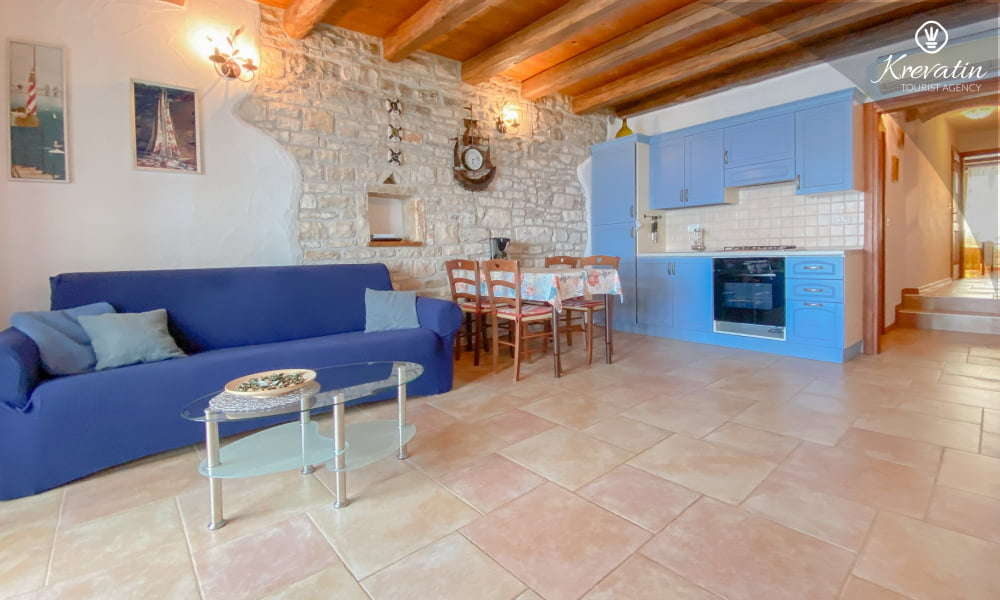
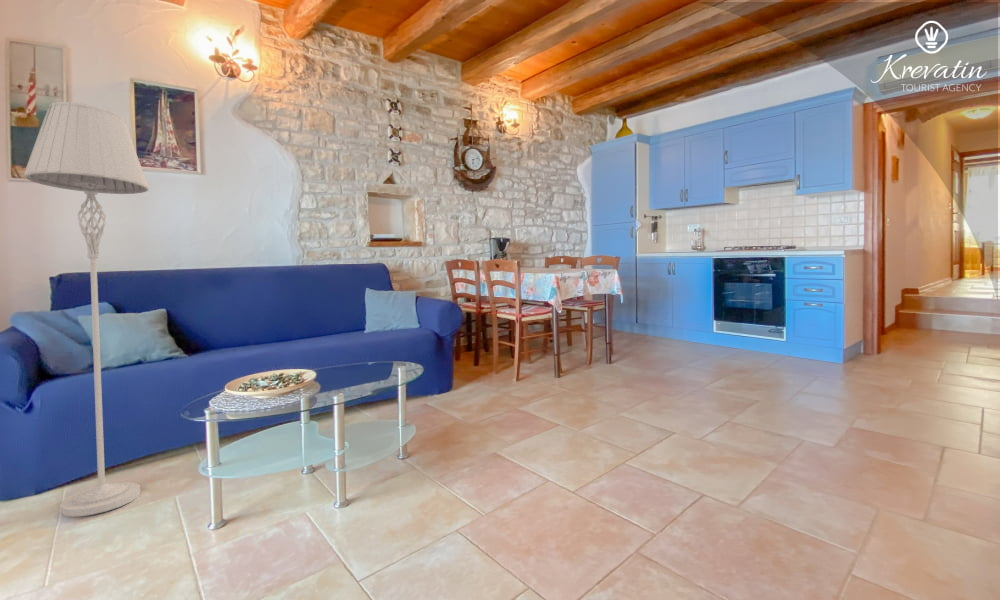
+ floor lamp (95, 309)
